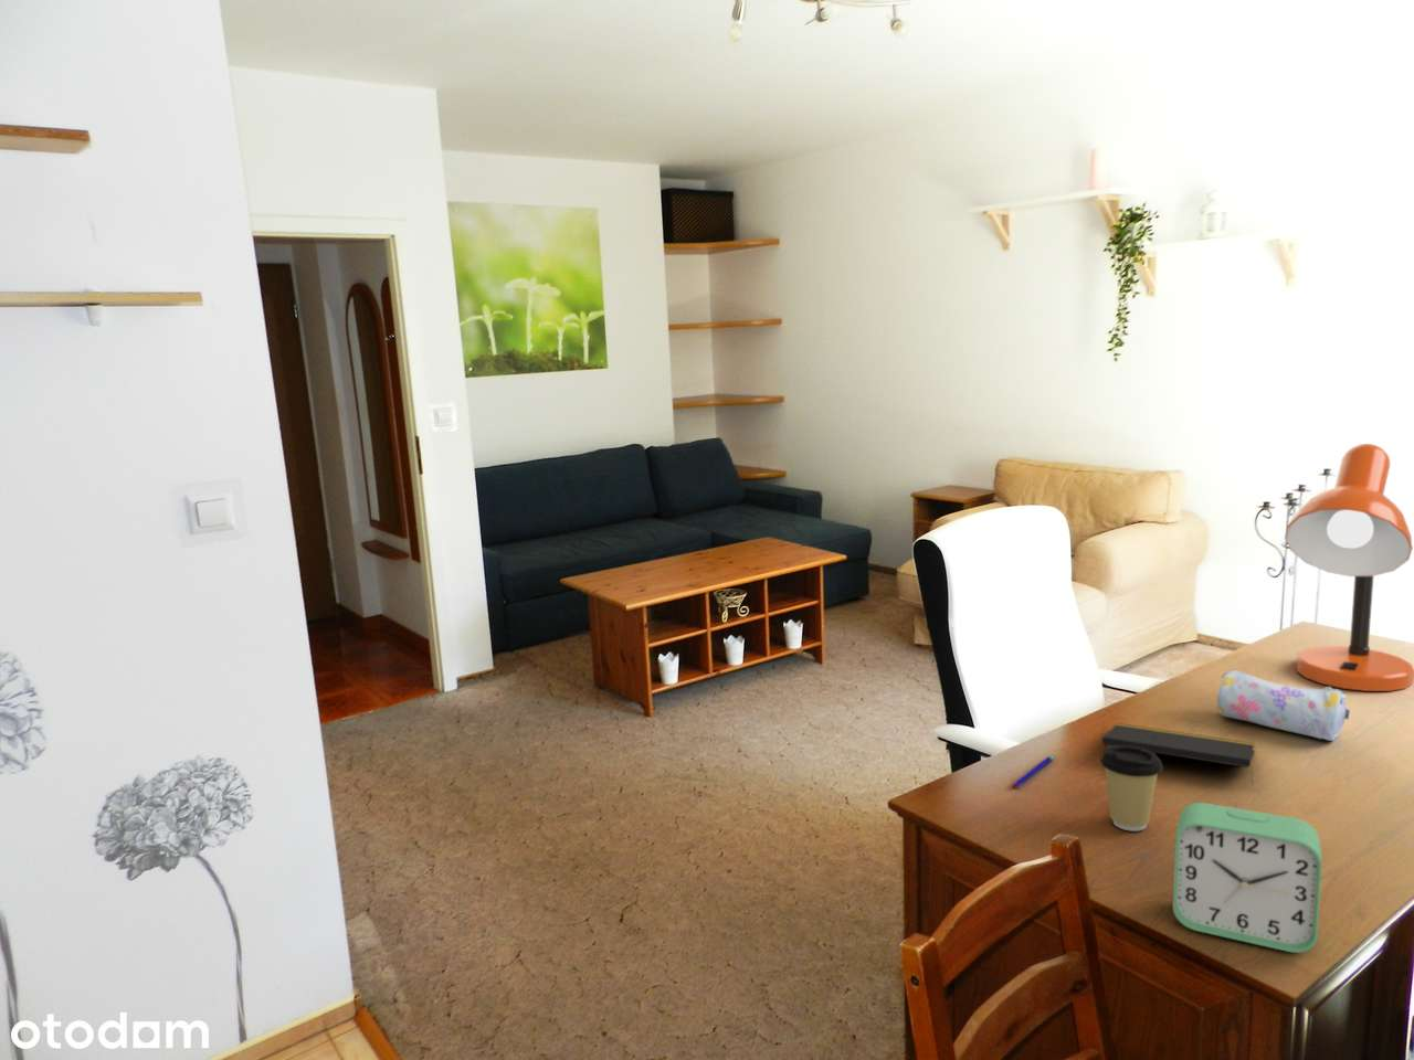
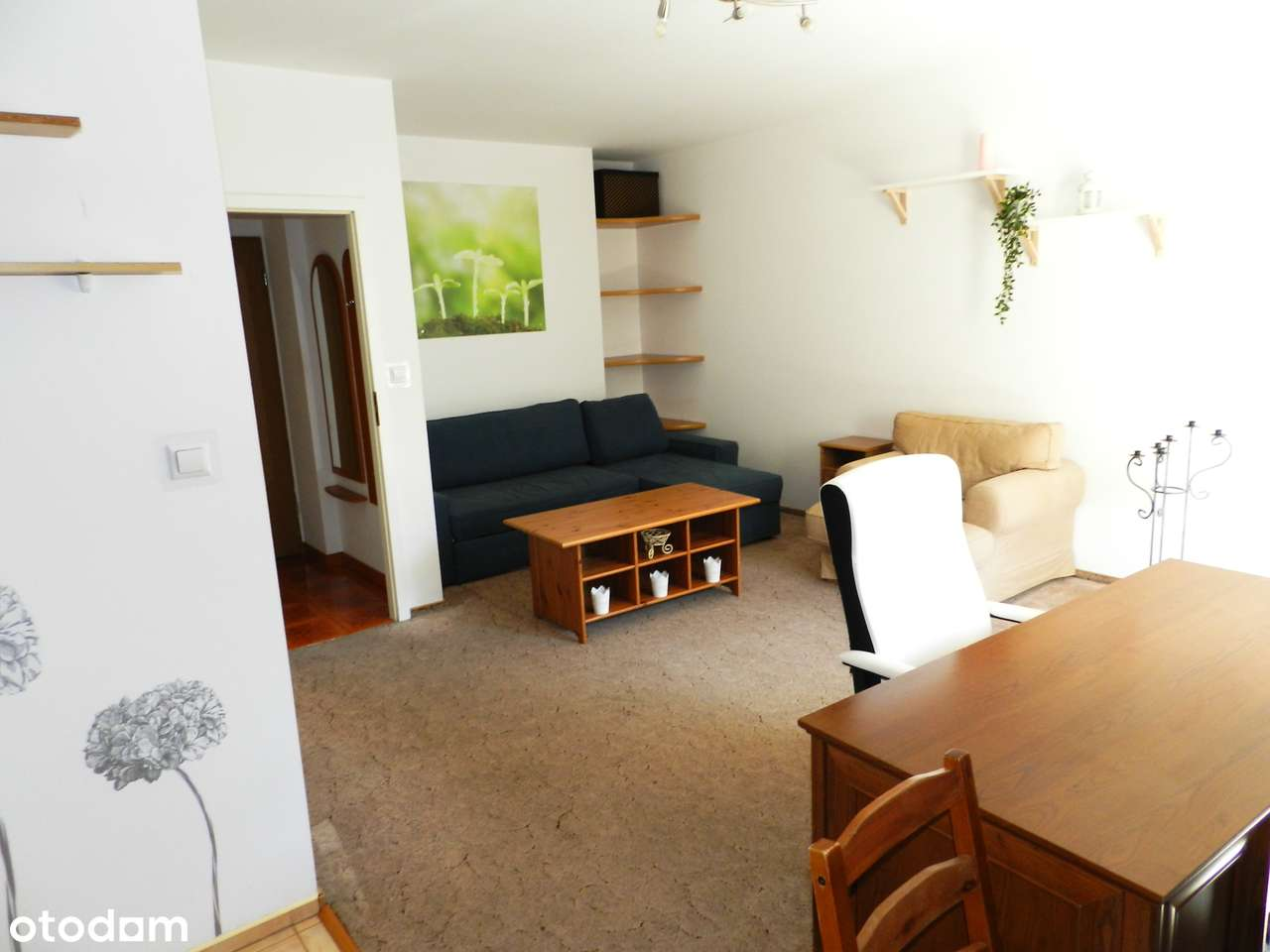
- coffee cup (1130, 787)
- pencil case (1279, 704)
- desk lamp (1353, 568)
- notepad (1178, 743)
- alarm clock (1245, 873)
- pen (1034, 769)
